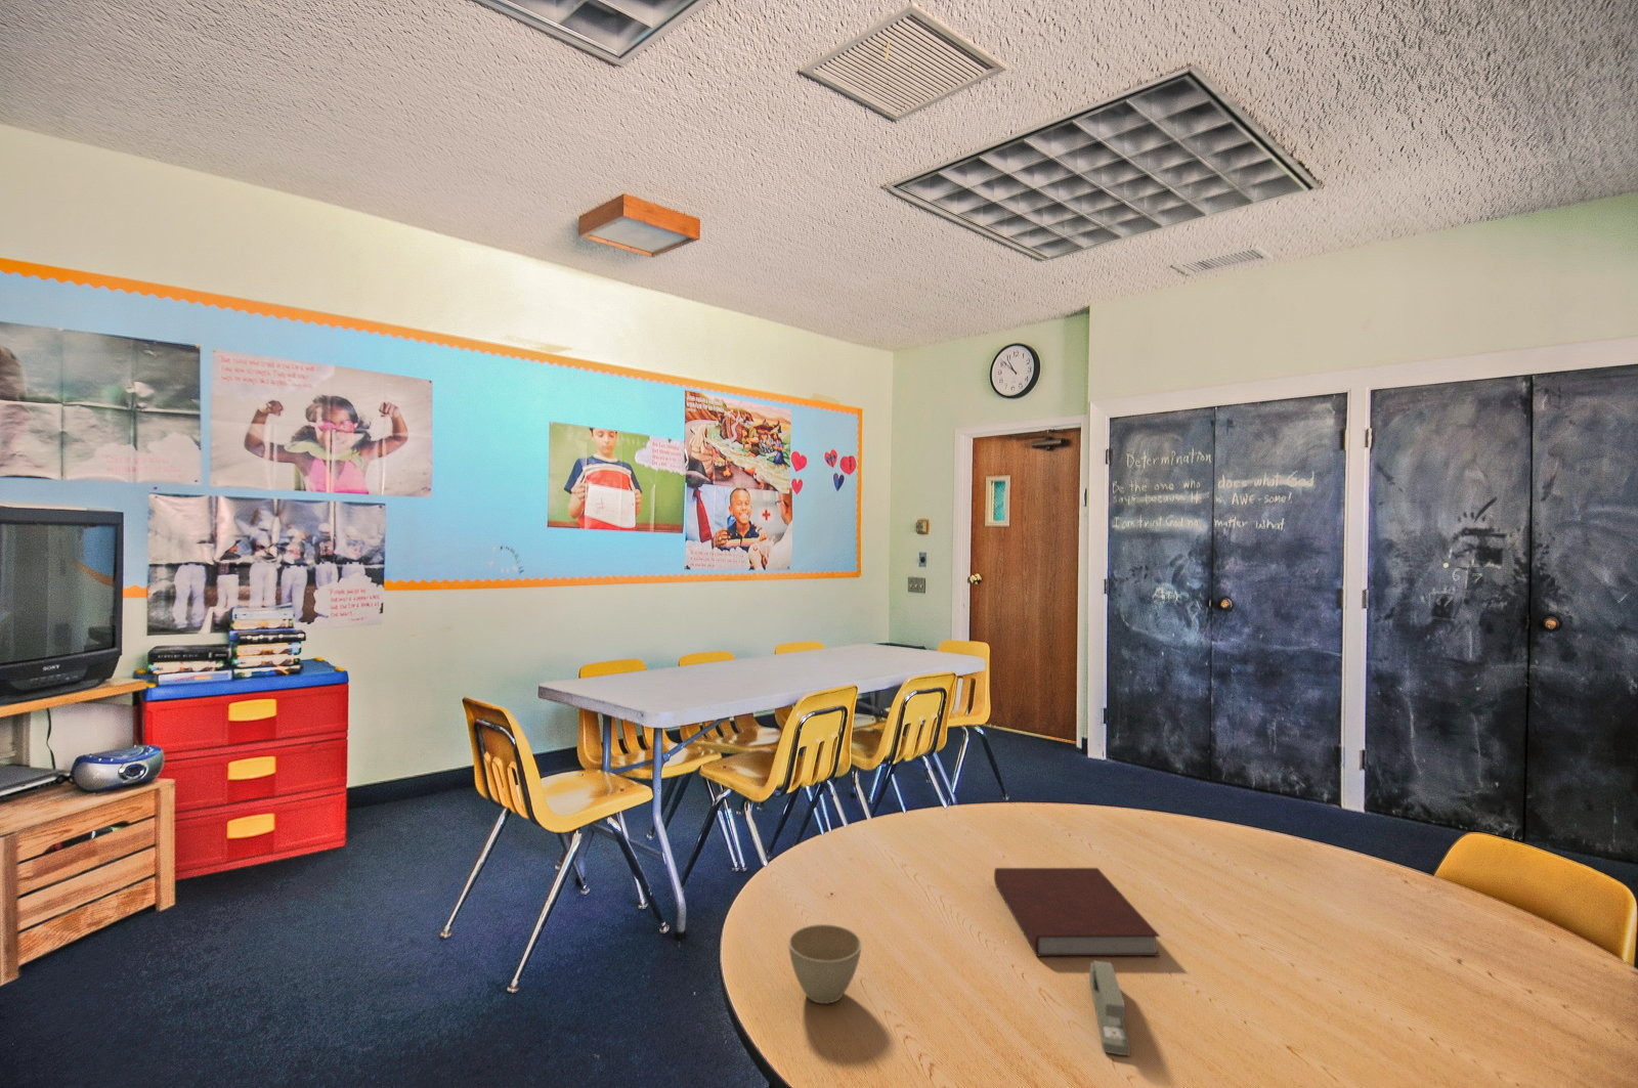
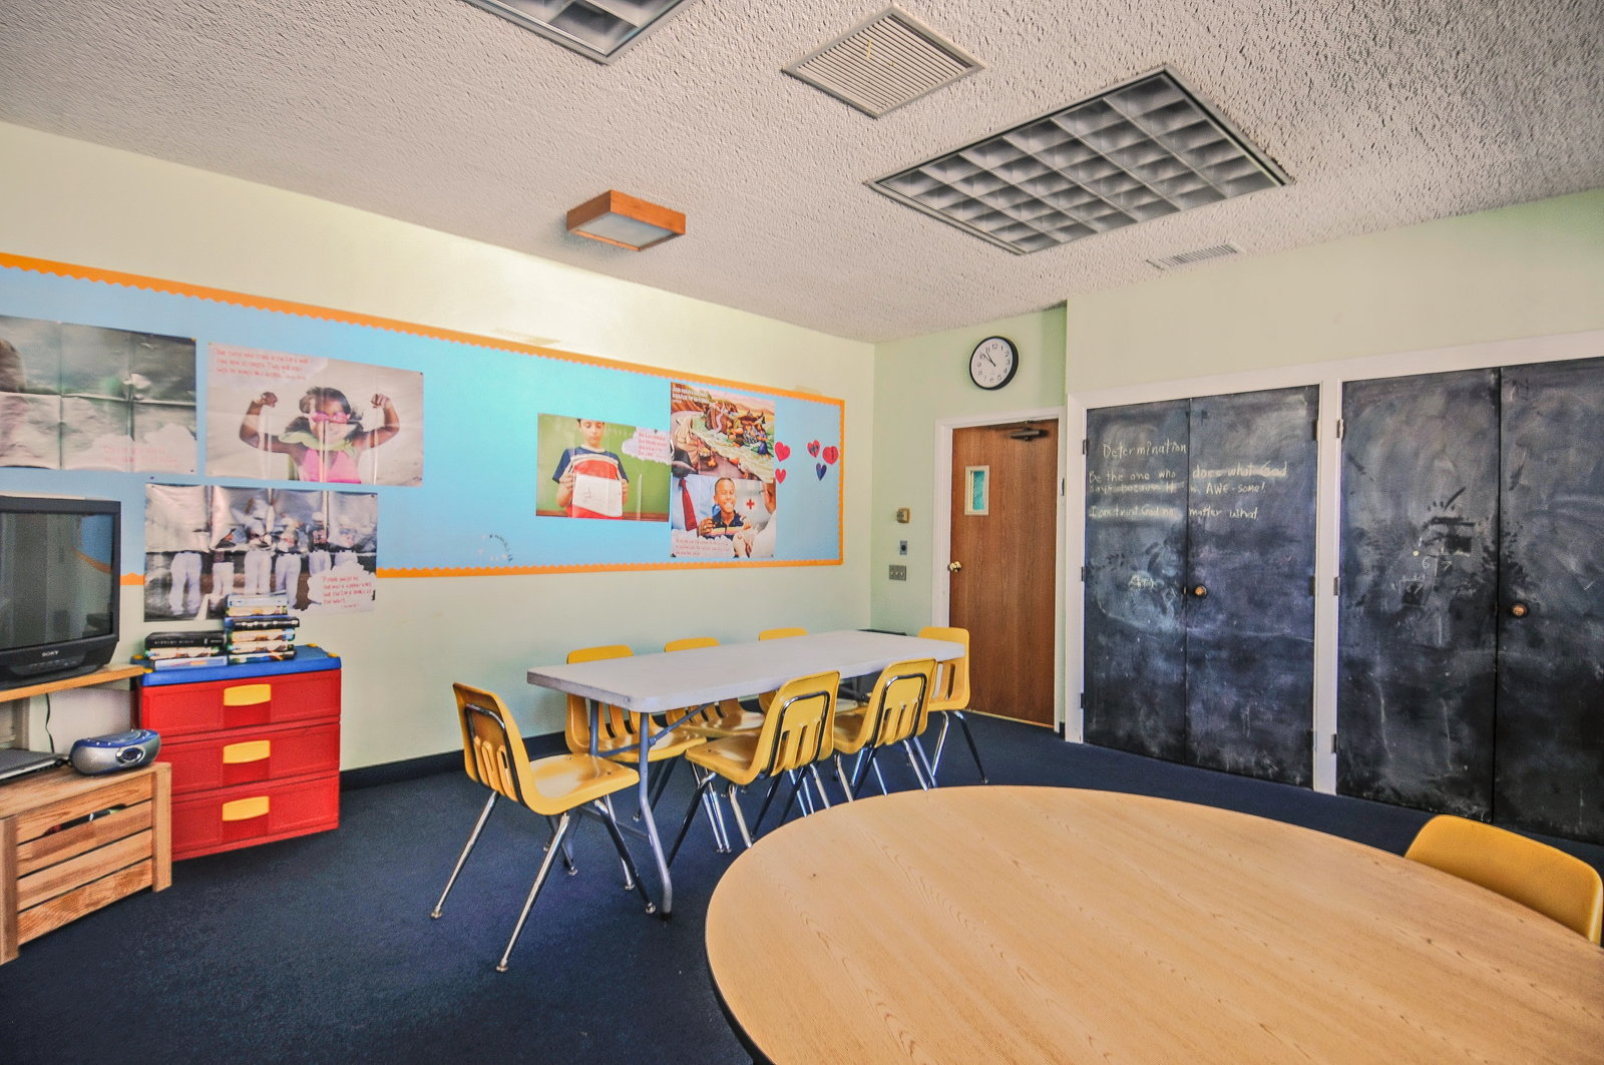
- stapler (1107, 994)
- flower pot (824, 968)
- notebook (1069, 907)
